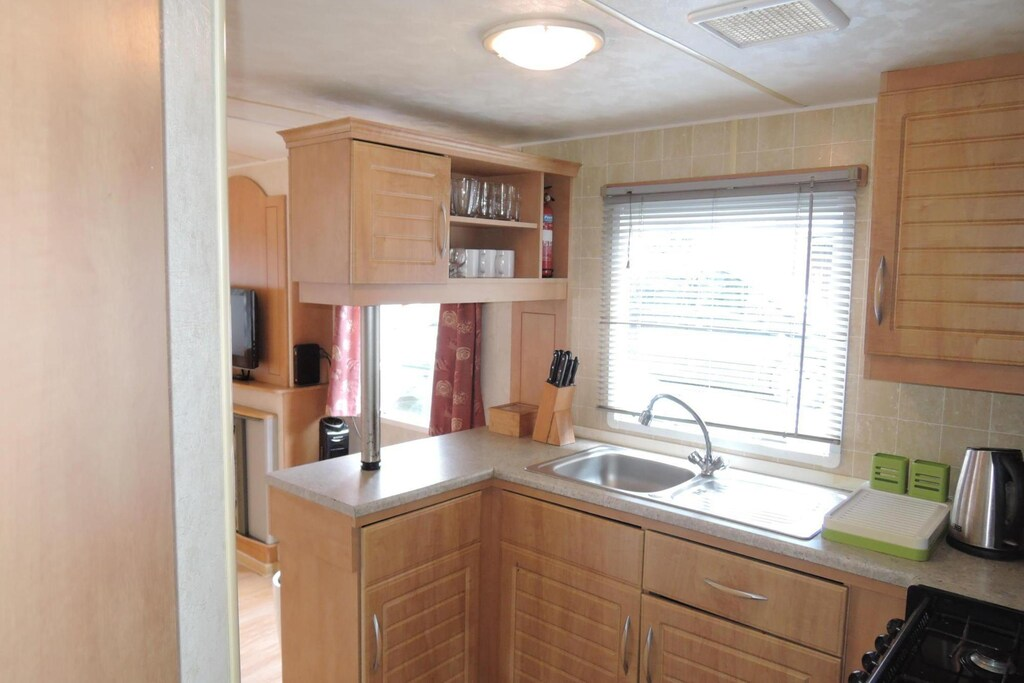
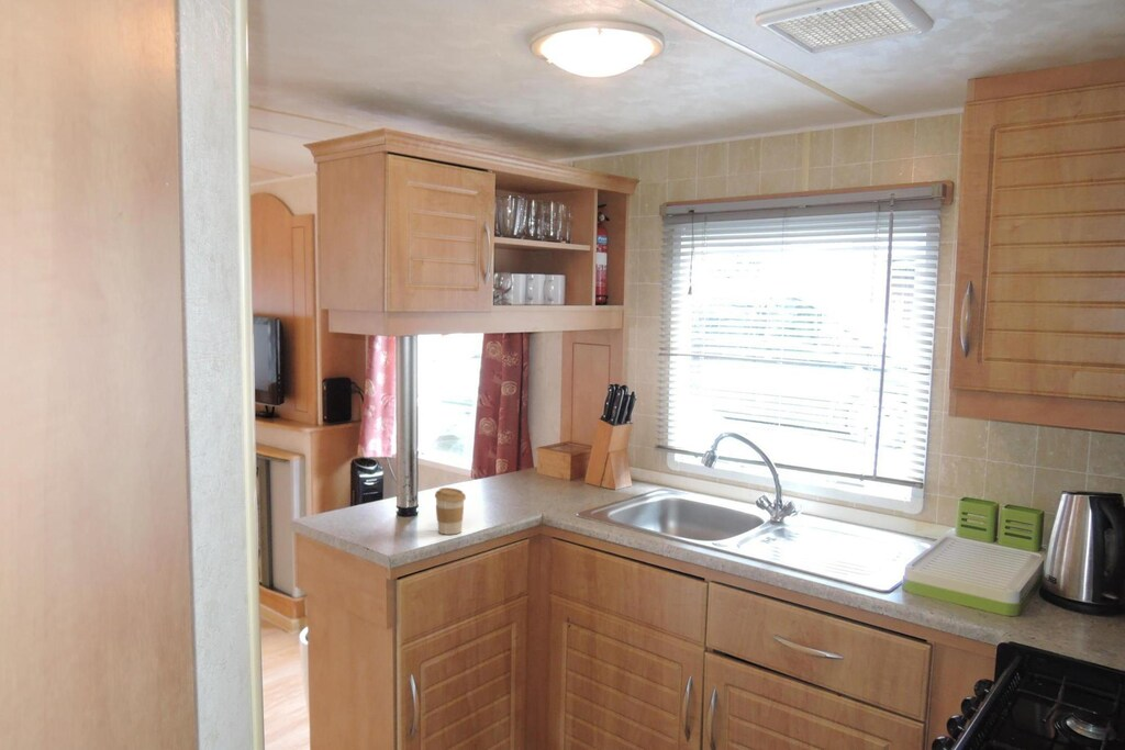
+ coffee cup (449, 510)
